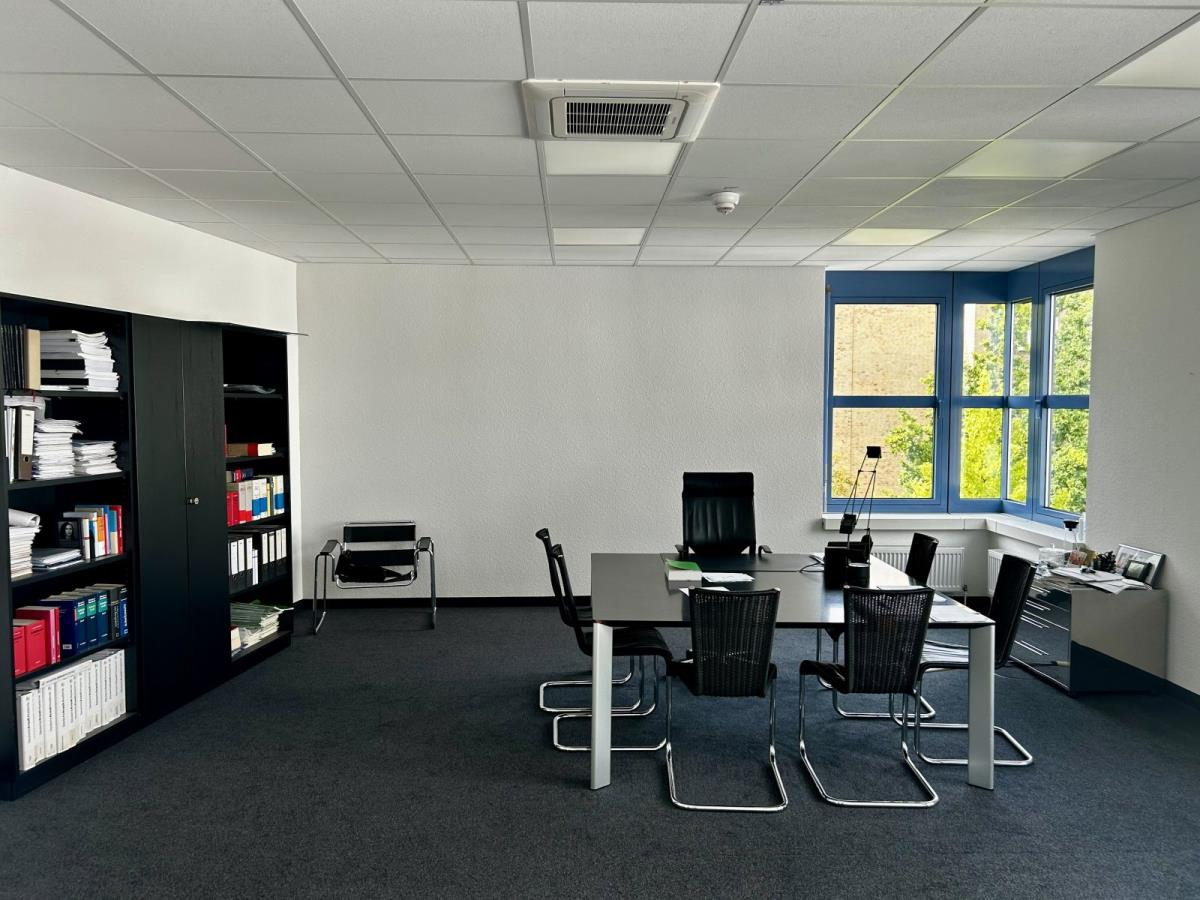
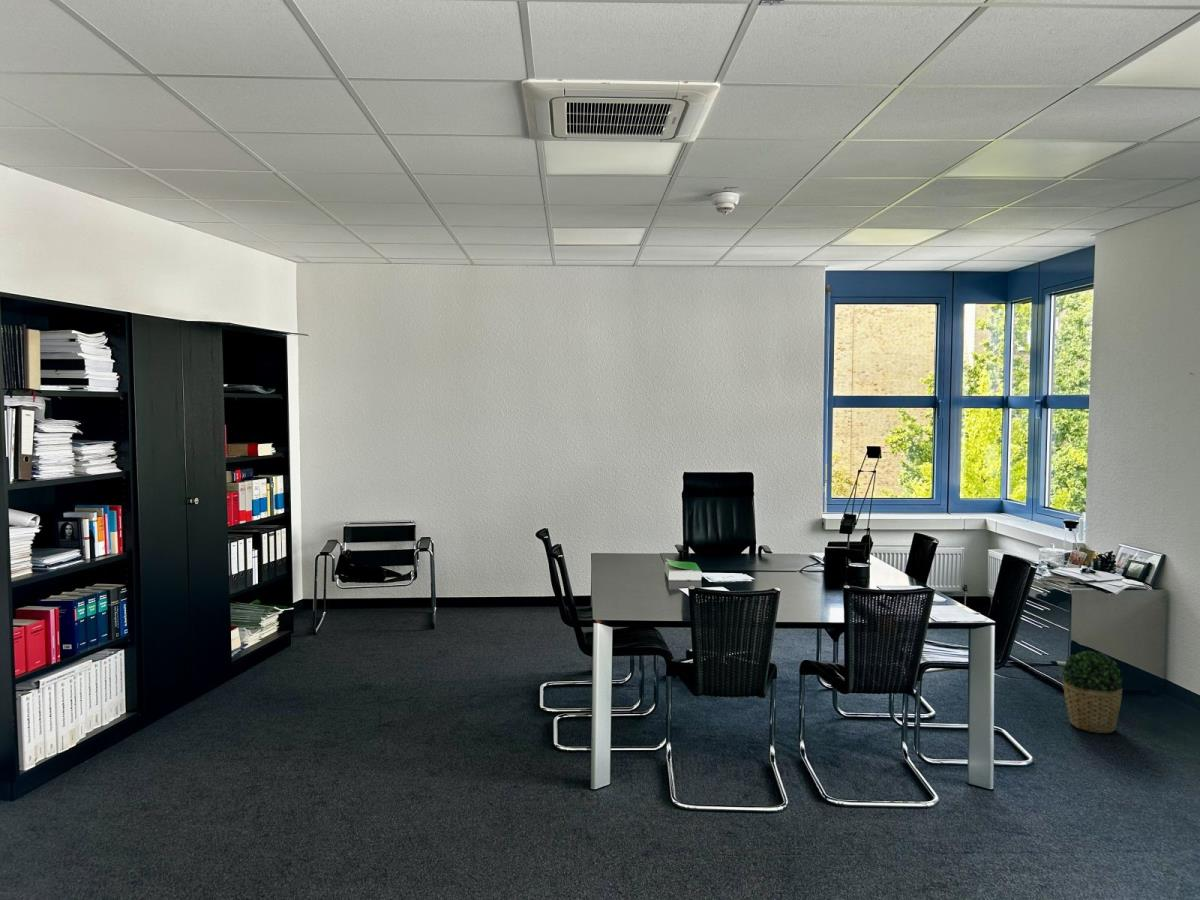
+ potted plant (1092, 689)
